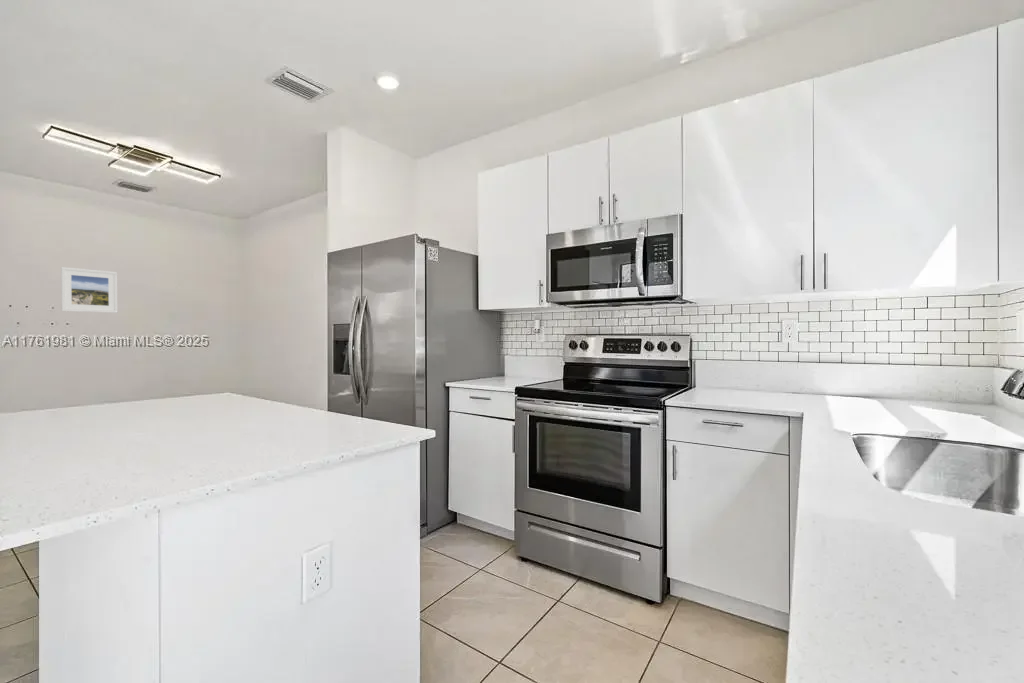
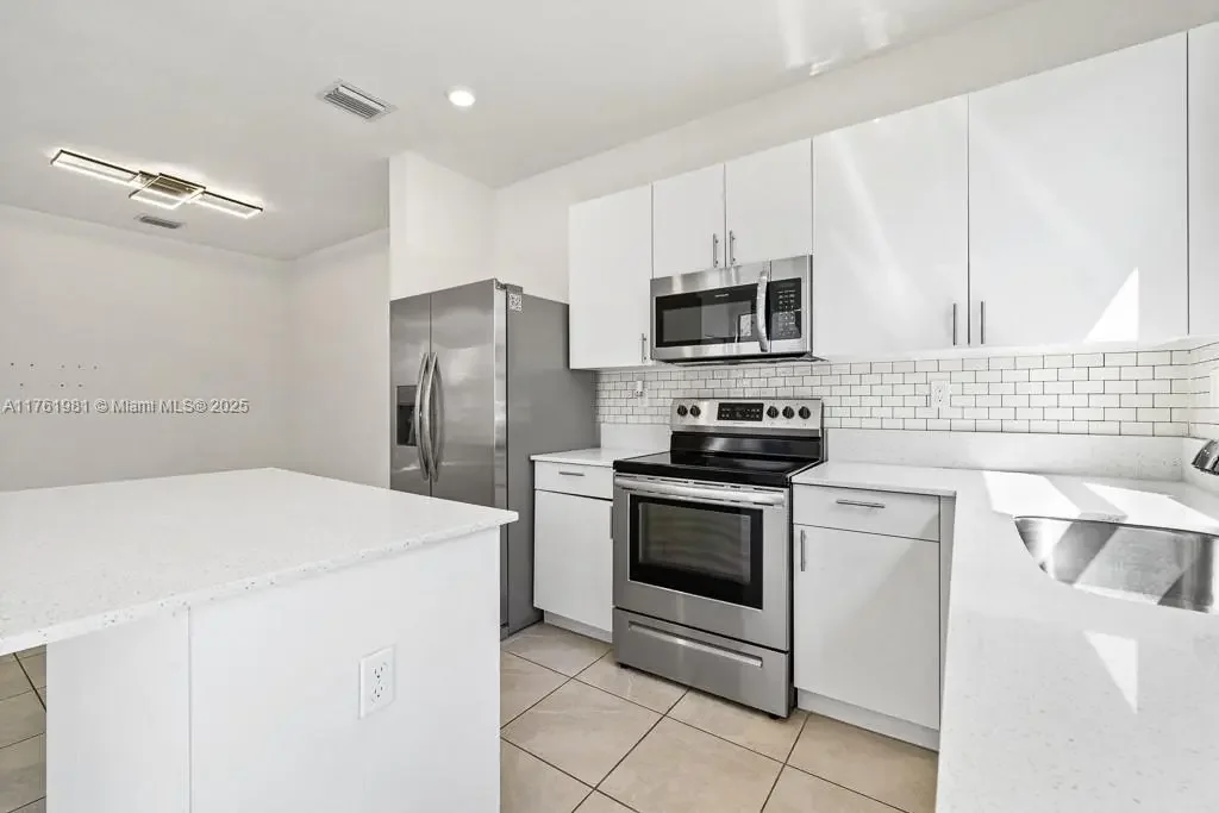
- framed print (90, 290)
